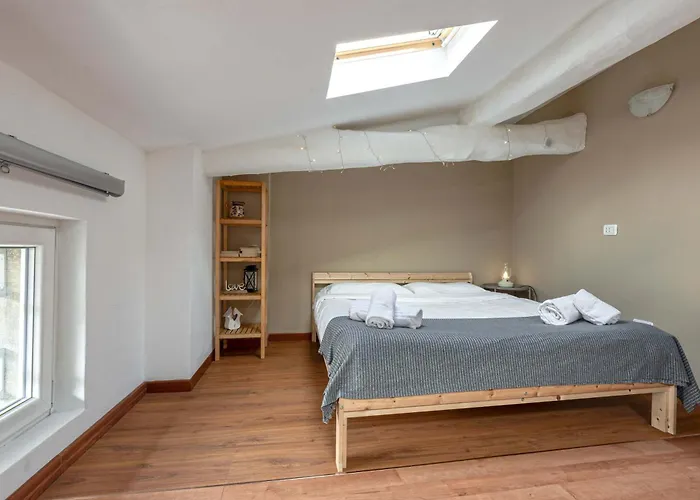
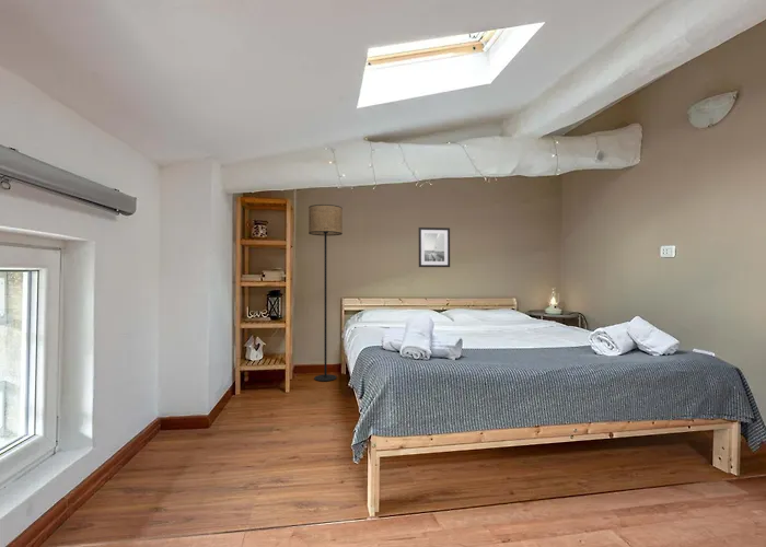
+ floor lamp (325, 292)
+ wall art (433, 247)
